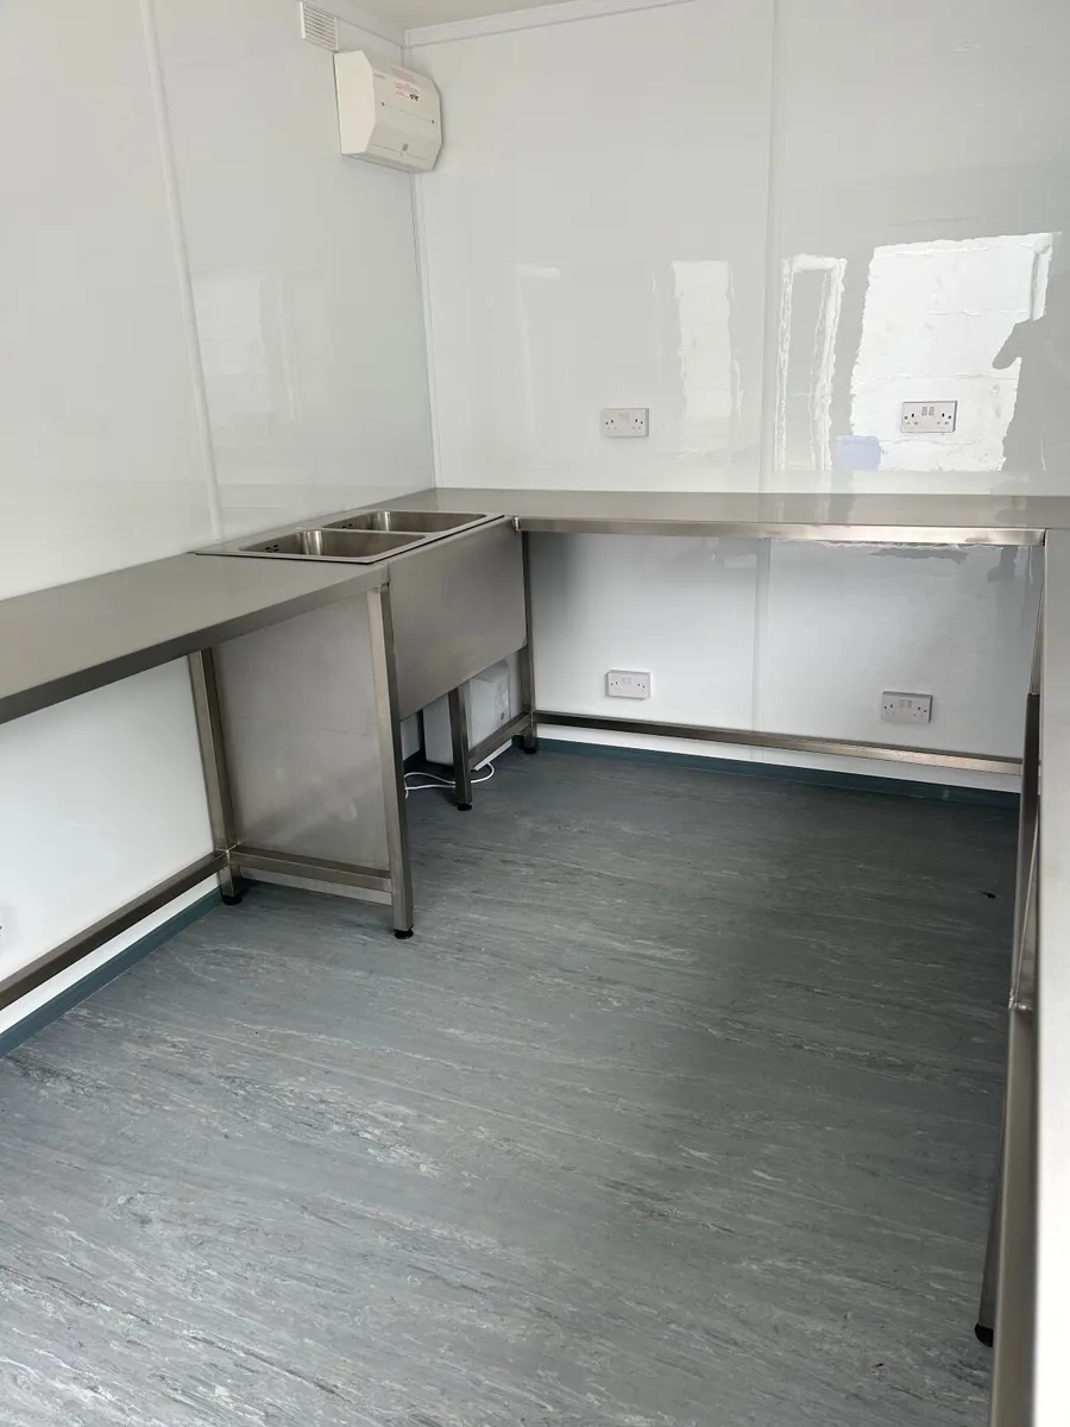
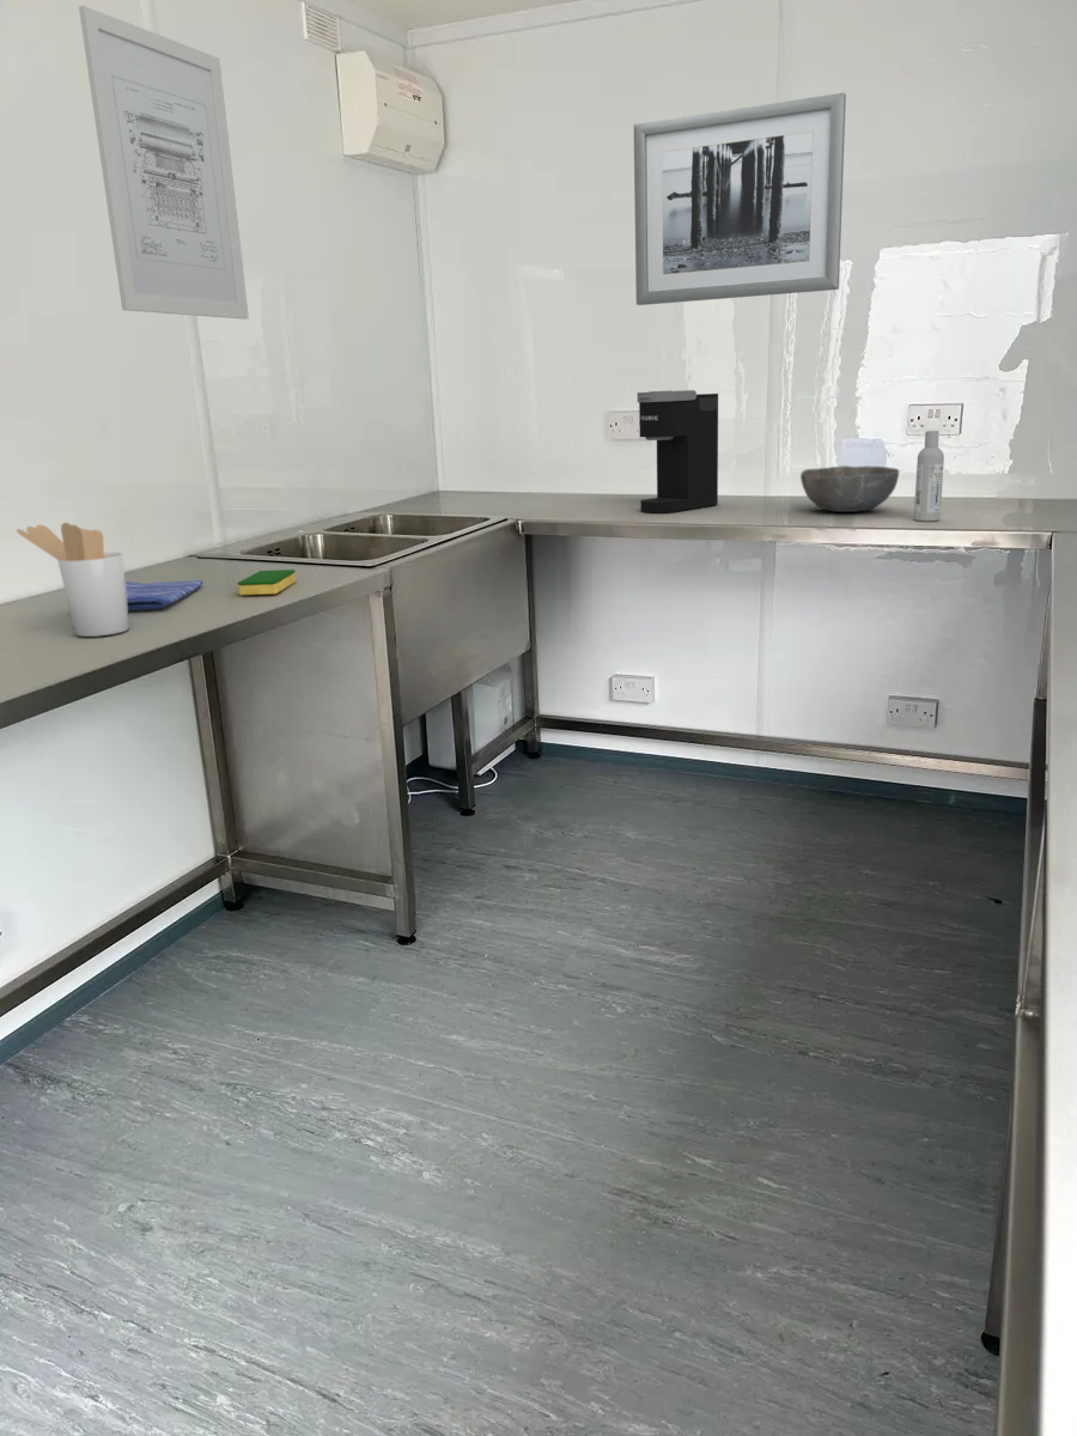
+ coffee maker (679, 450)
+ dish towel (139, 591)
+ bowl (848, 489)
+ bottle (929, 475)
+ utensil holder (77, 576)
+ dish sponge (267, 582)
+ wall art (172, 178)
+ wall art (735, 206)
